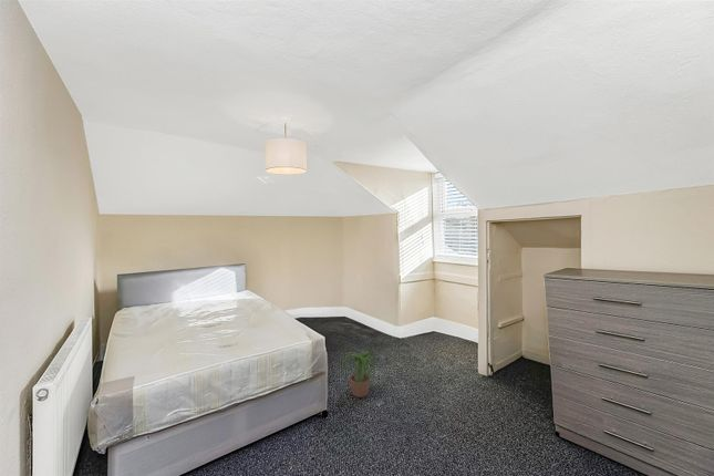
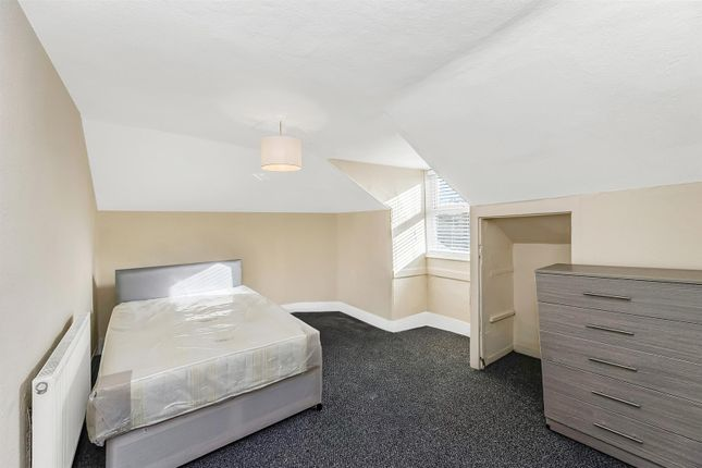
- potted plant (364, 373)
